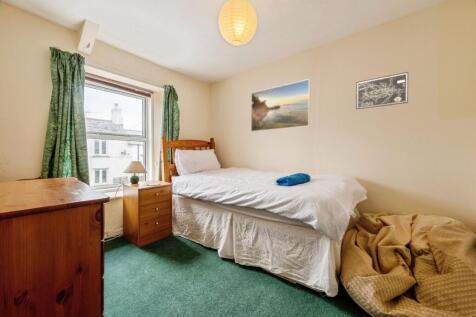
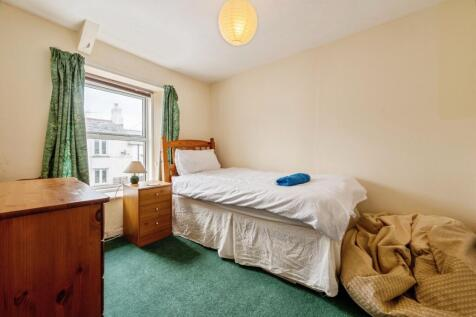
- wall art (380, 91)
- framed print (277, 108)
